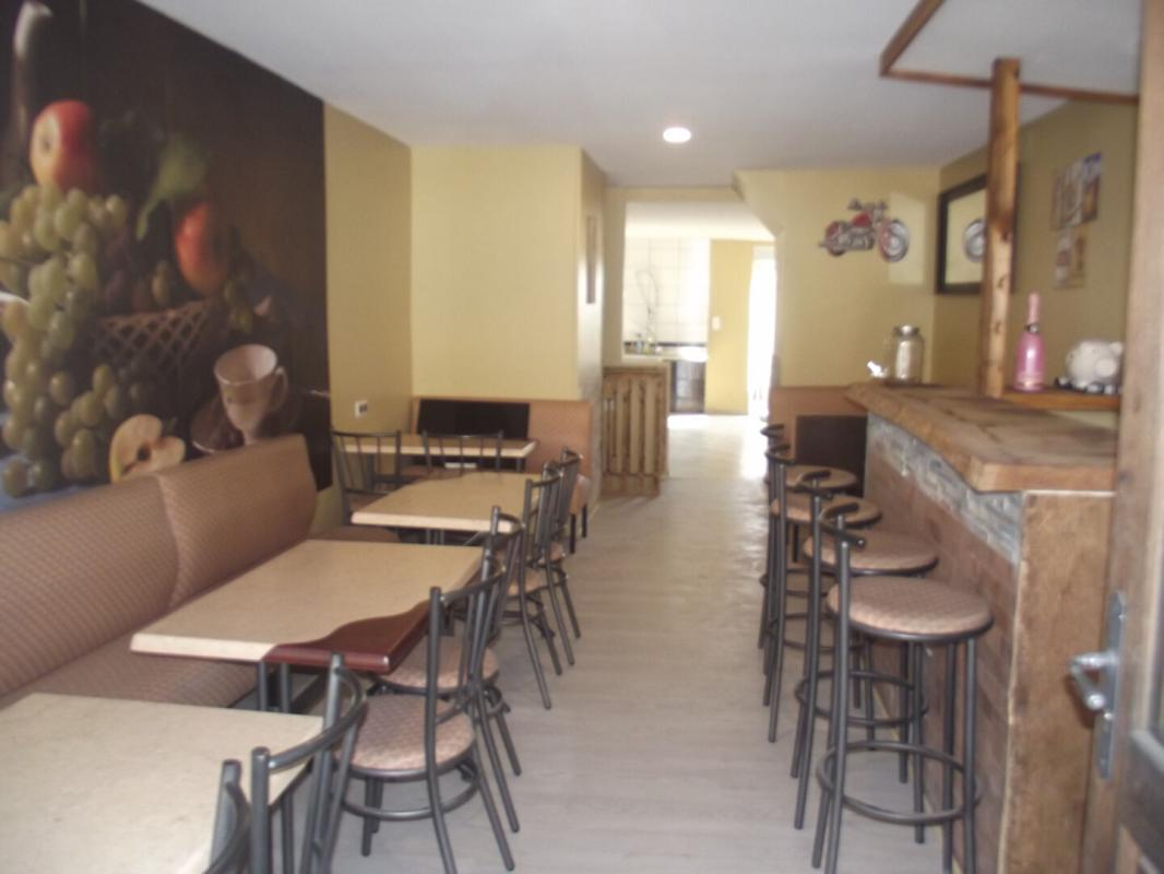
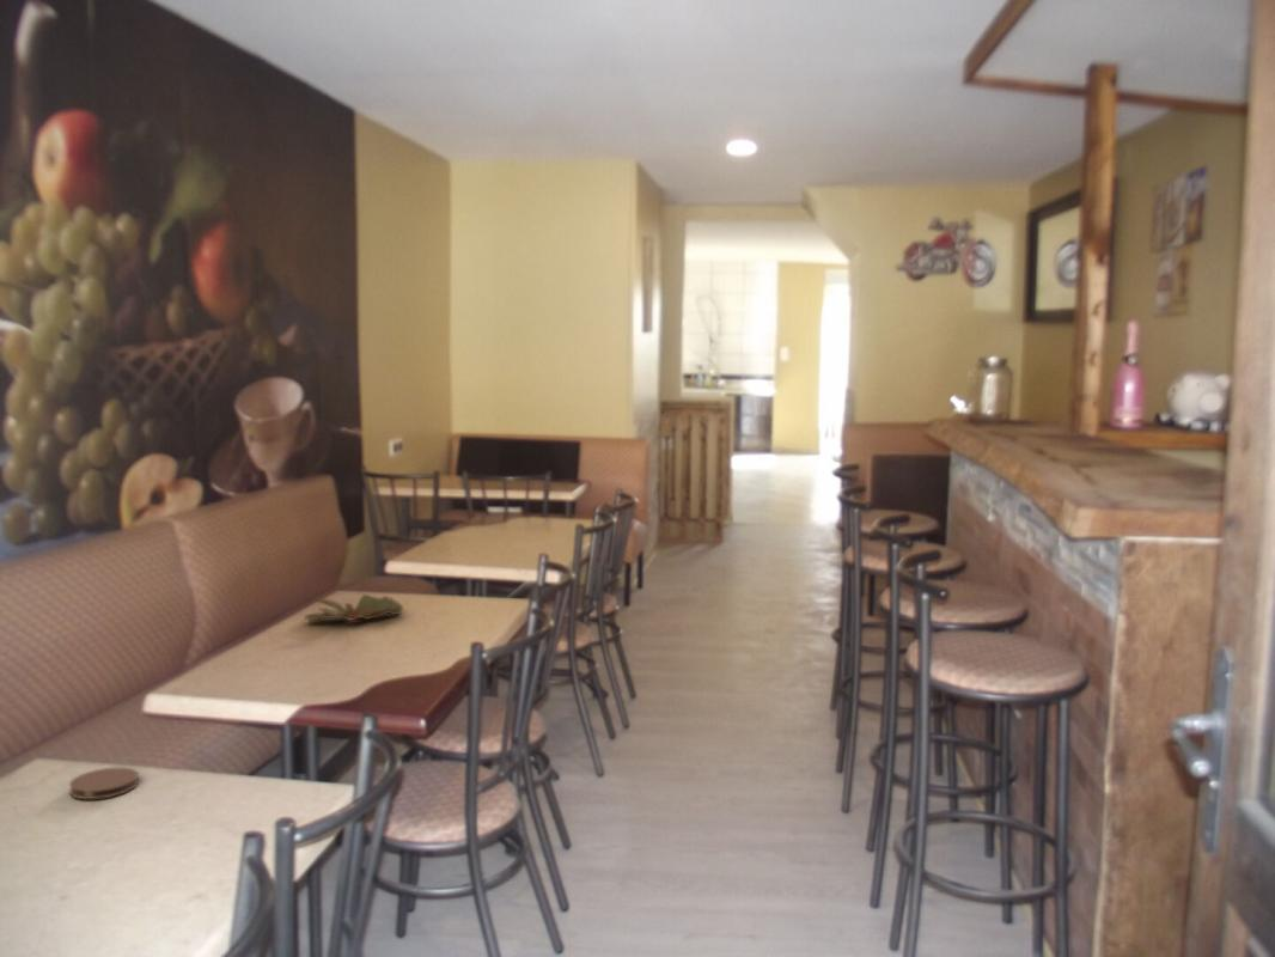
+ coaster (104, 782)
+ succulent plant (355, 608)
